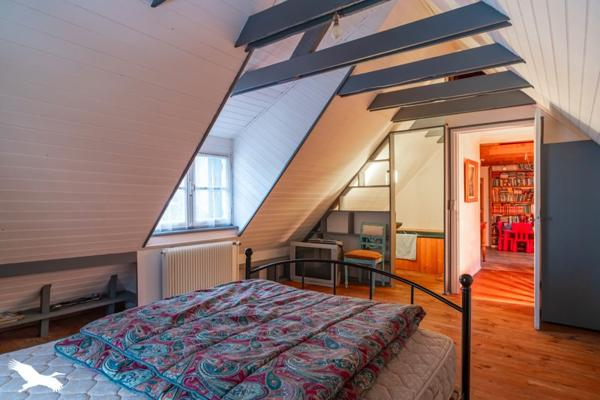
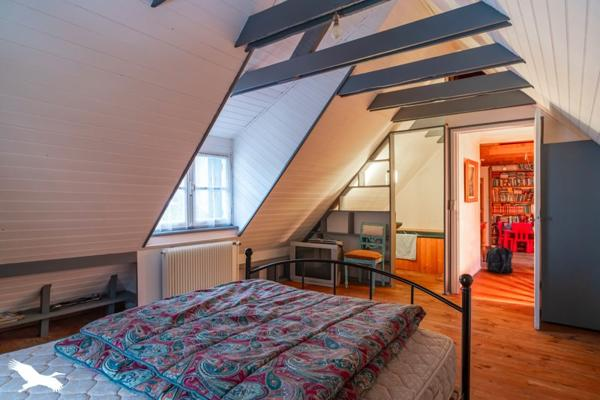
+ backpack (499, 257)
